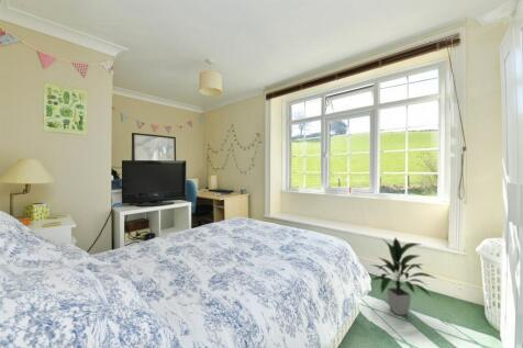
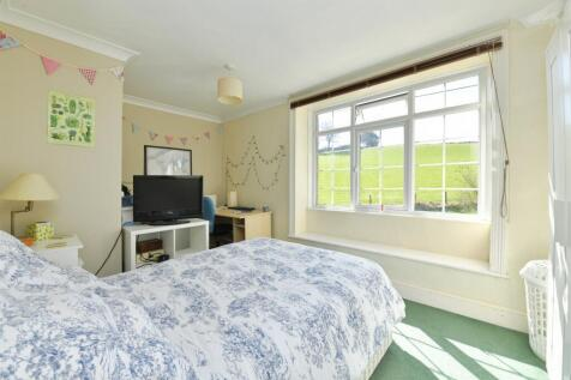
- indoor plant (398, 272)
